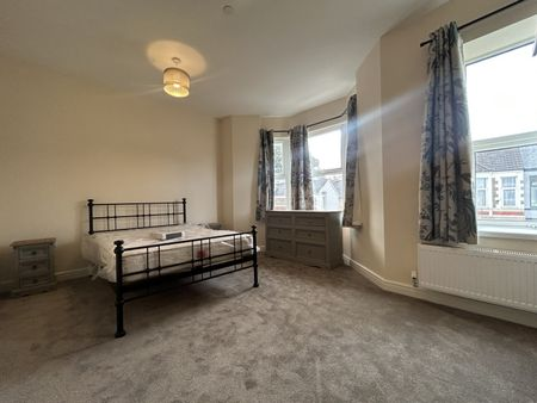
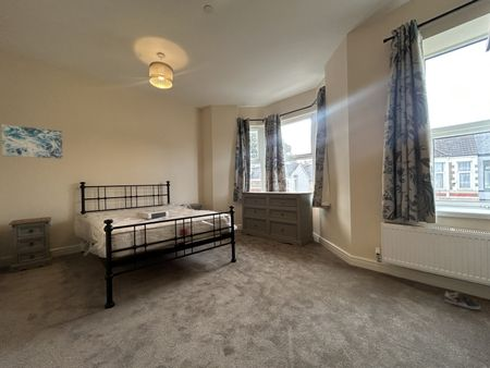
+ wall art (34, 143)
+ sneaker (461, 299)
